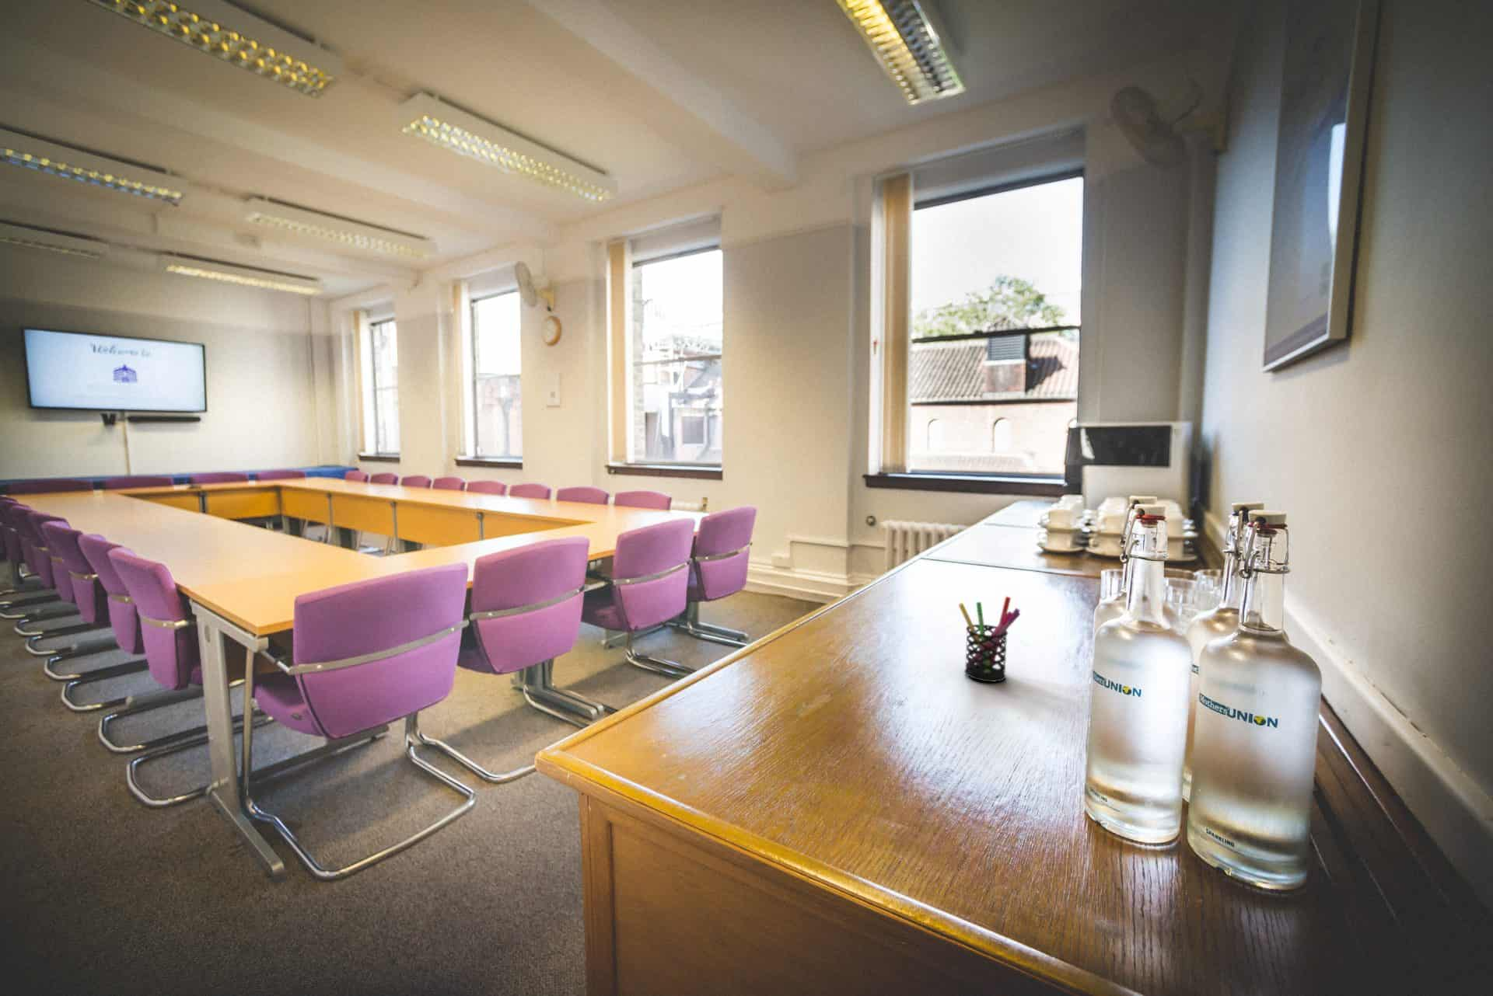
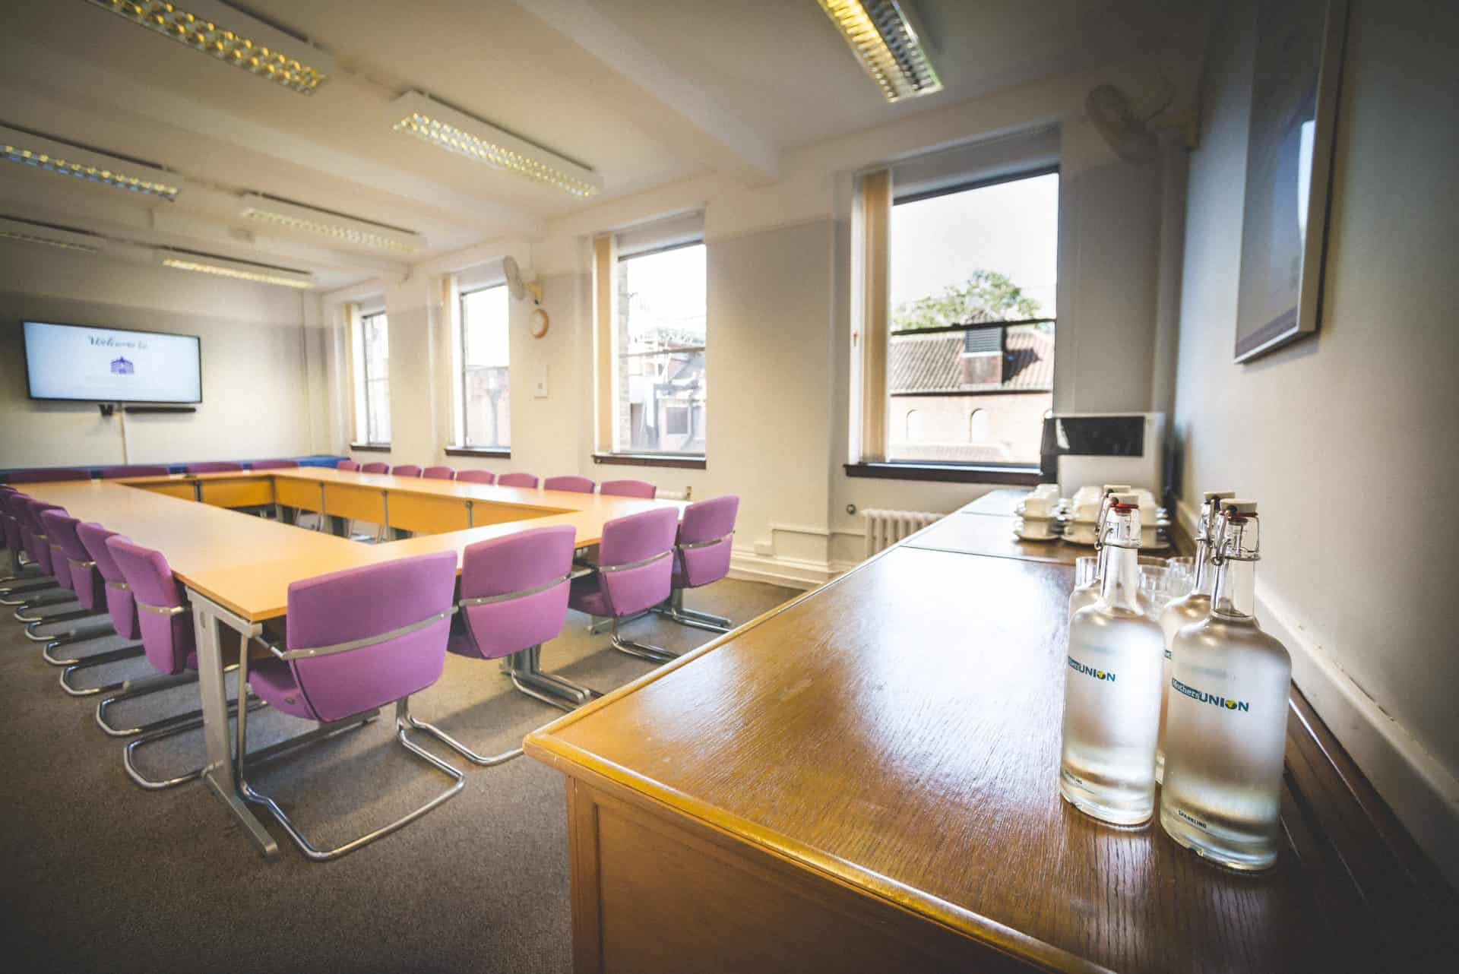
- pen holder (987, 635)
